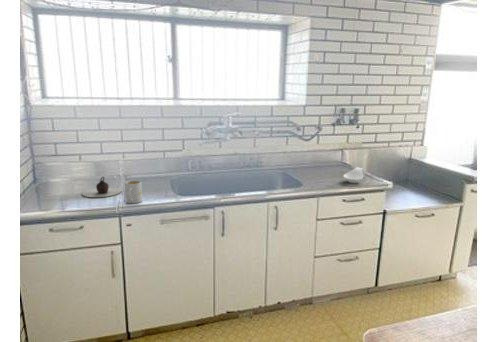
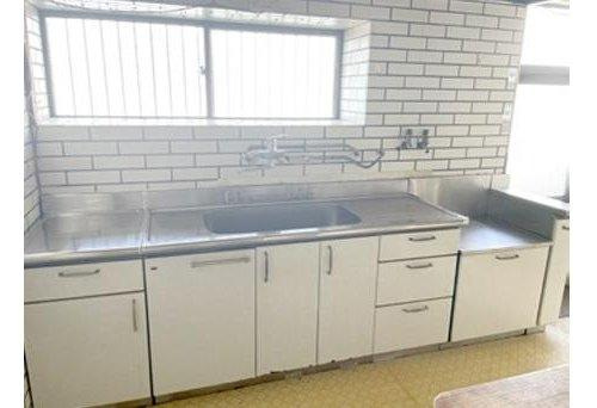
- teapot (101, 184)
- spoon rest (356, 174)
- mug (132, 192)
